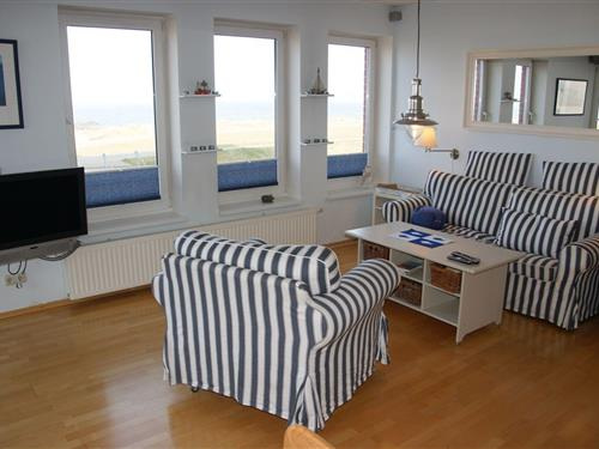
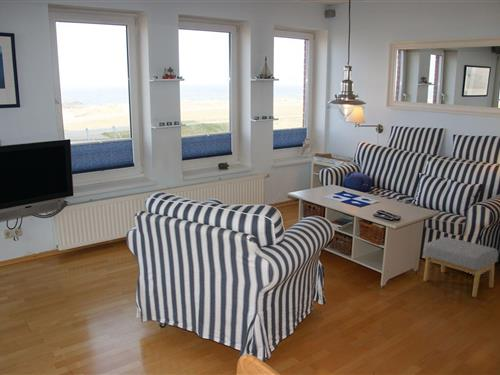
+ footstool (459, 264)
